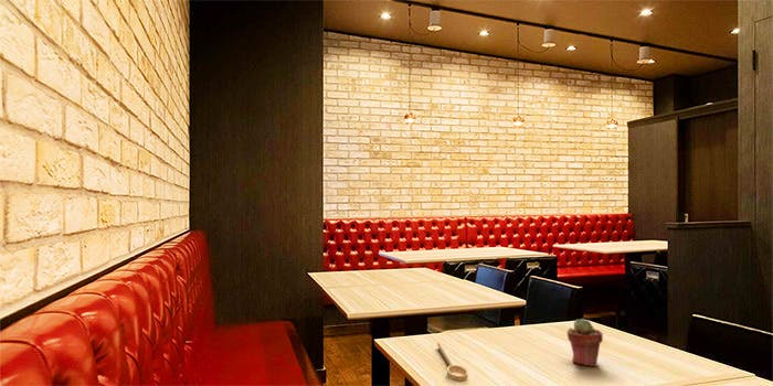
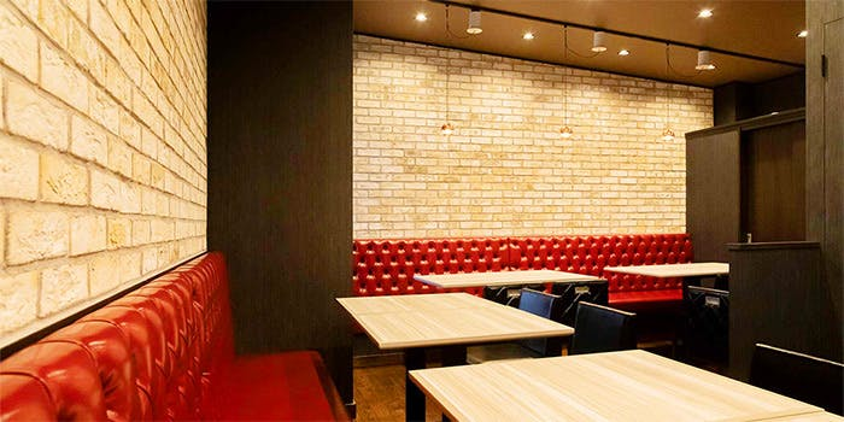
- spoon (448, 360)
- potted succulent (584, 340)
